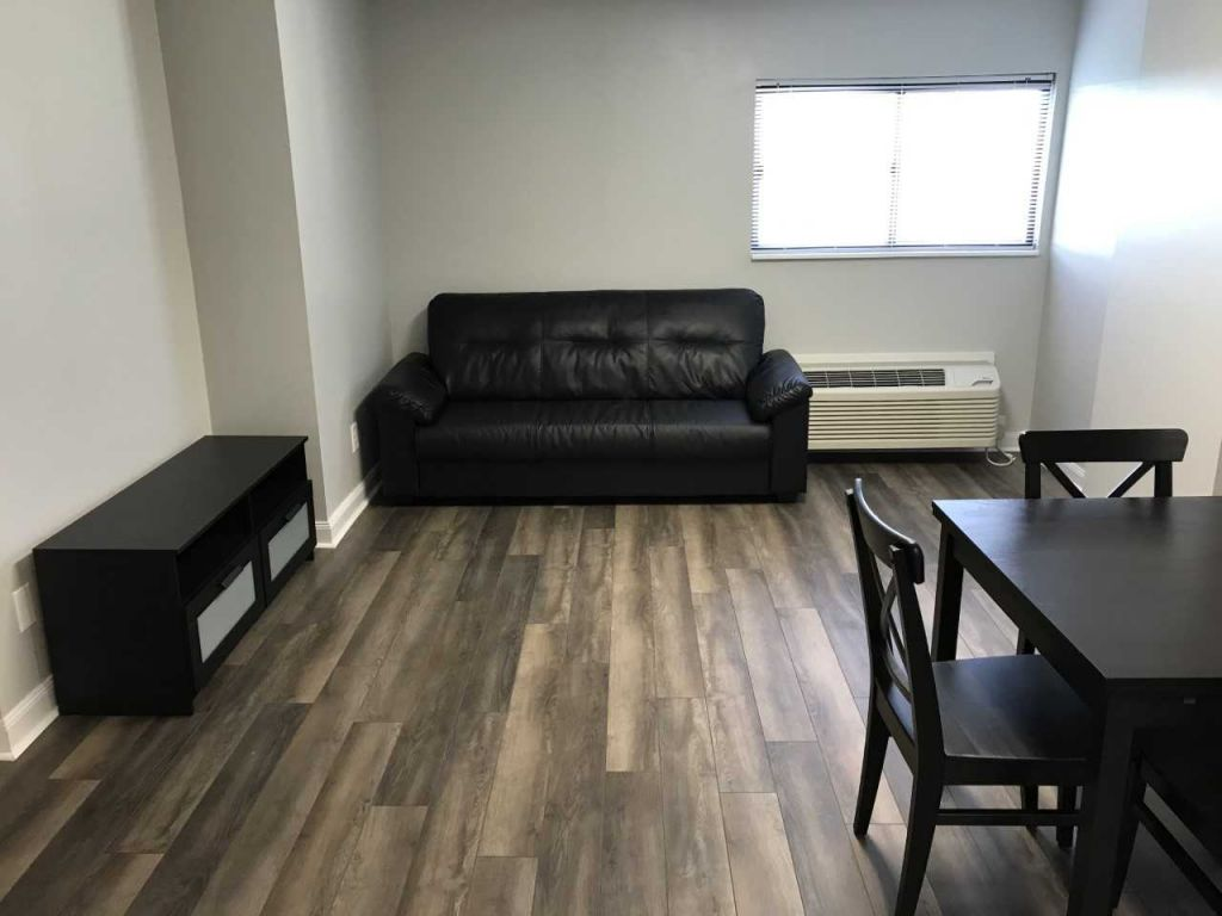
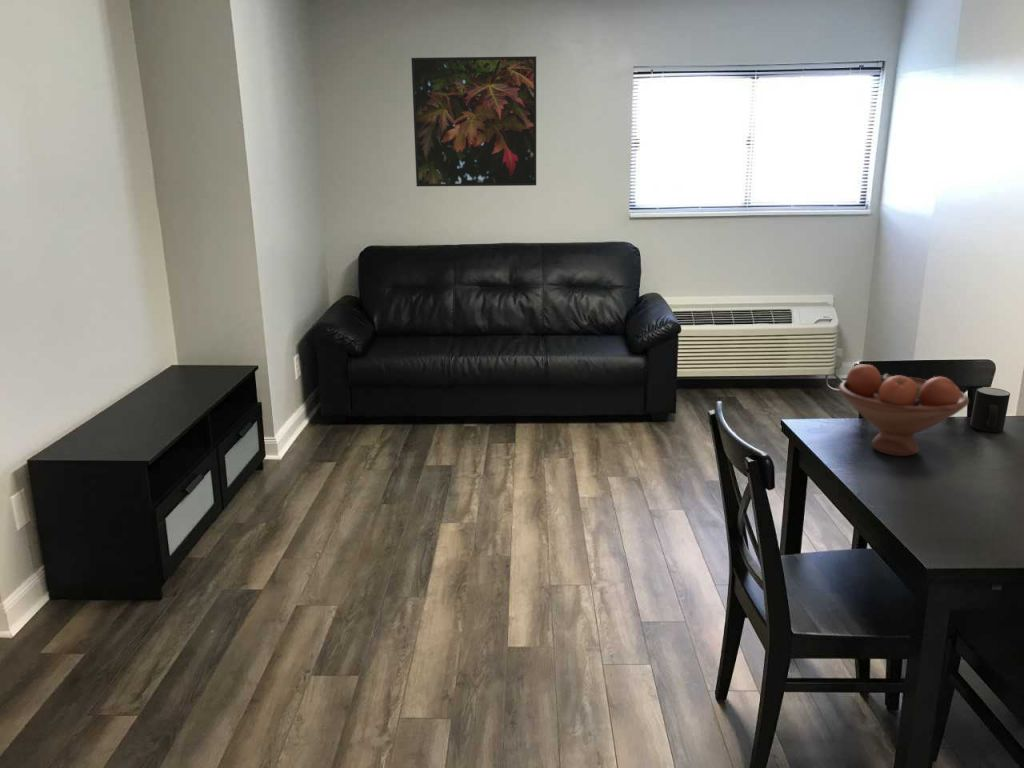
+ mug (990, 411)
+ fruit bowl (899, 409)
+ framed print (475, 122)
